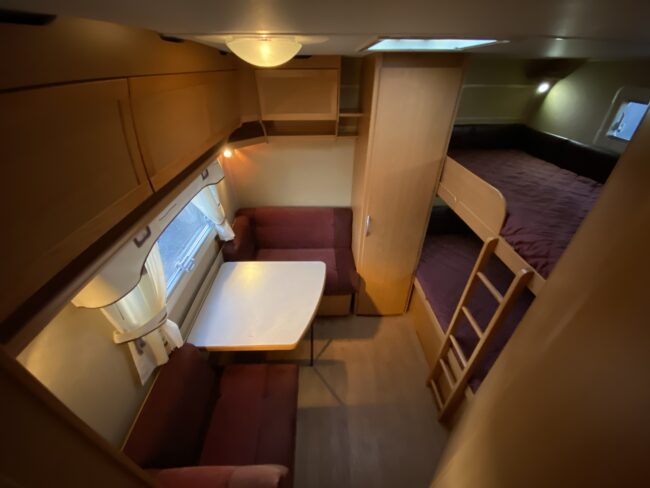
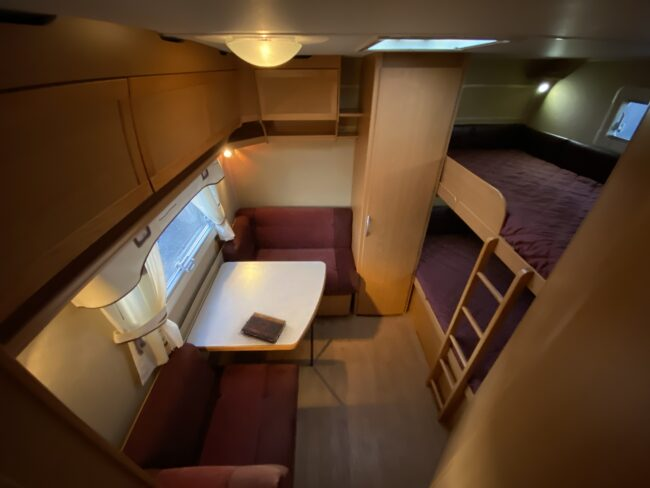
+ book (264, 326)
